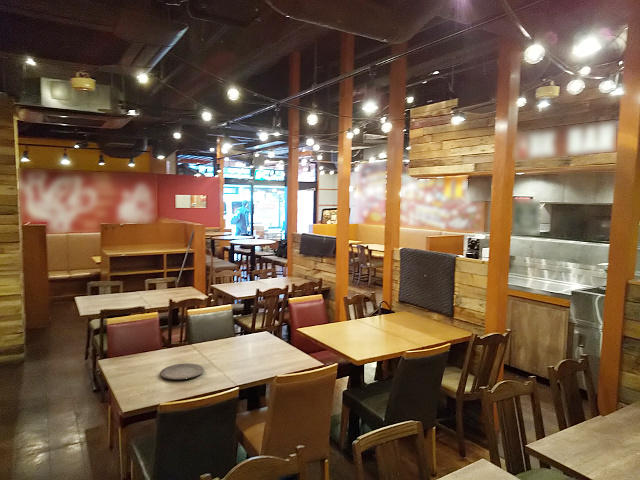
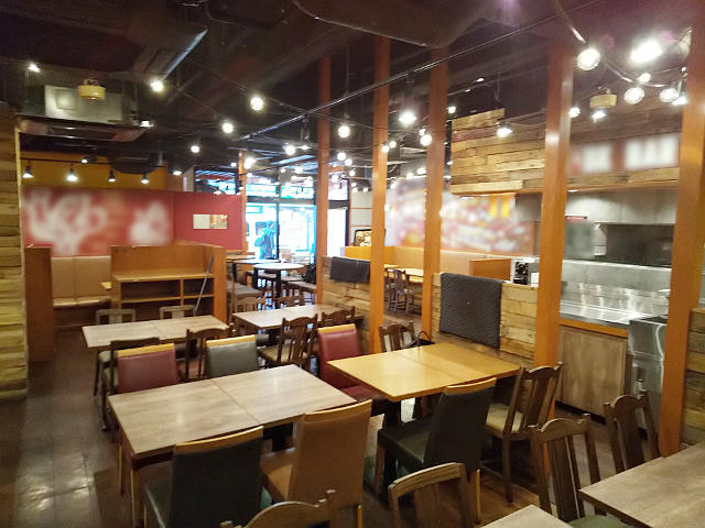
- plate (182, 371)
